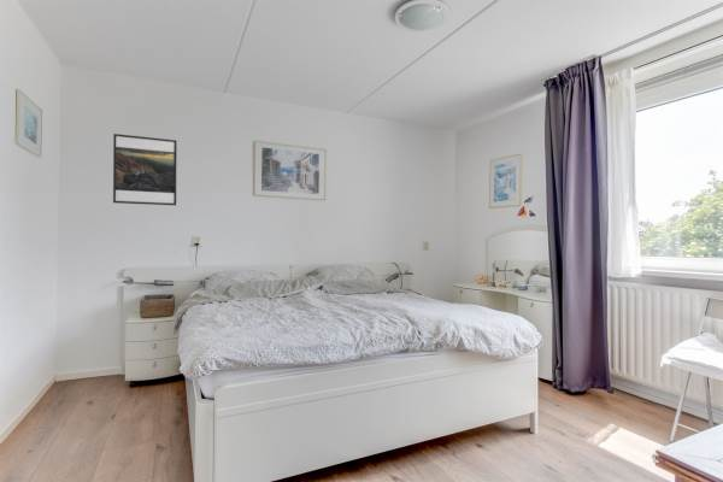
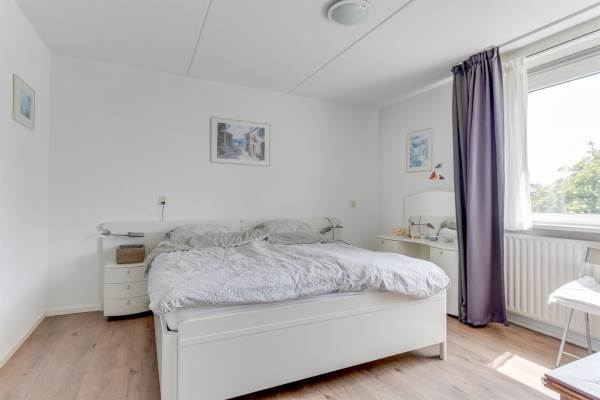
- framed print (146, 170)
